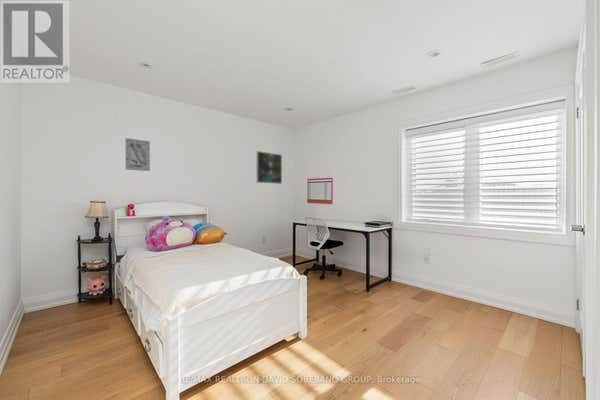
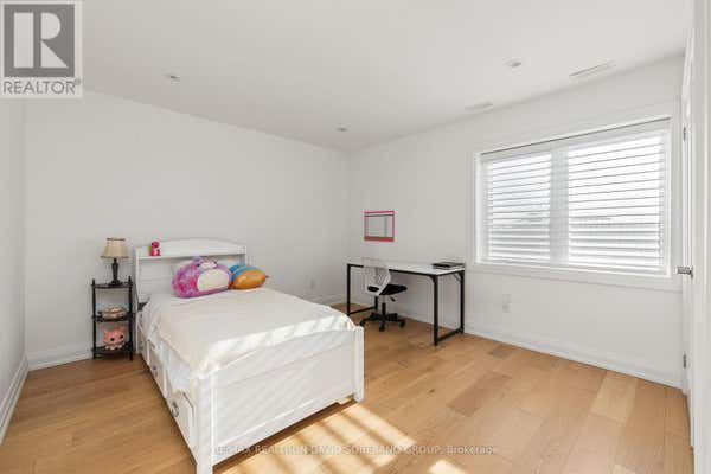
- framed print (269, 168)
- wall art (137, 155)
